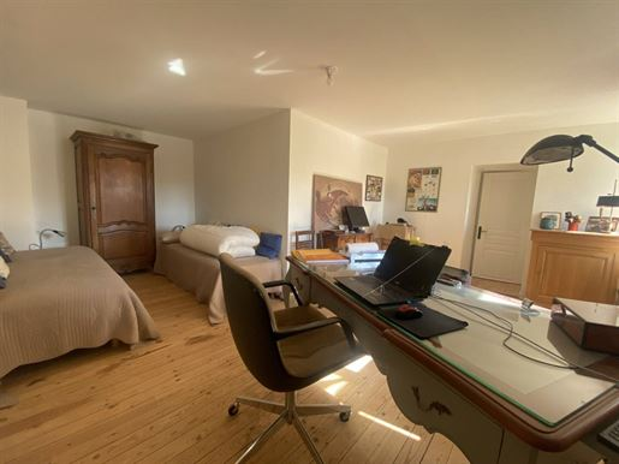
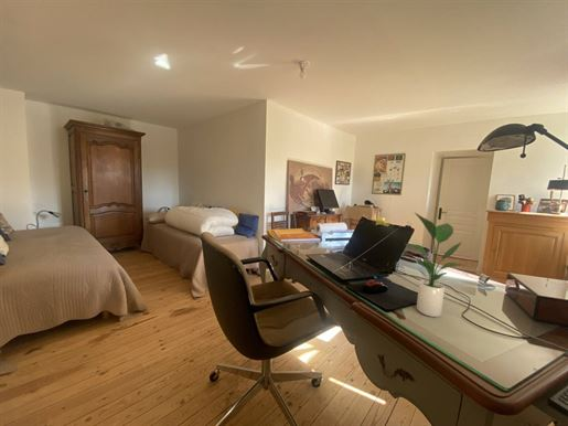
+ potted plant (435, 264)
